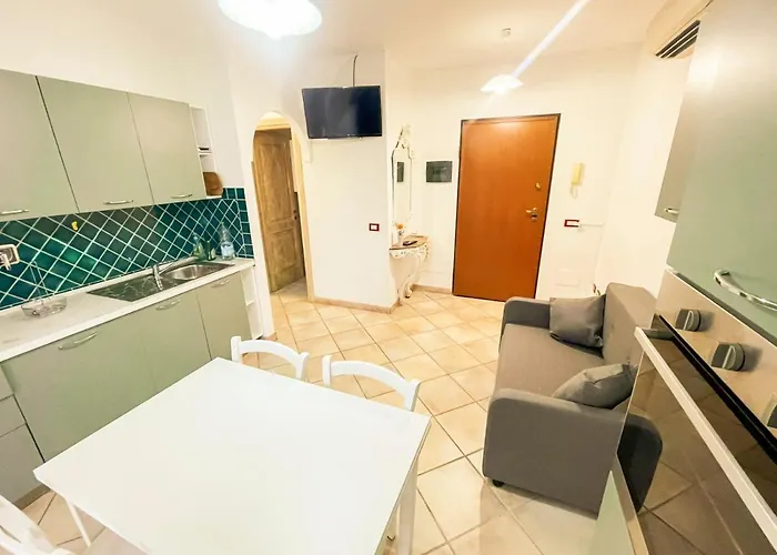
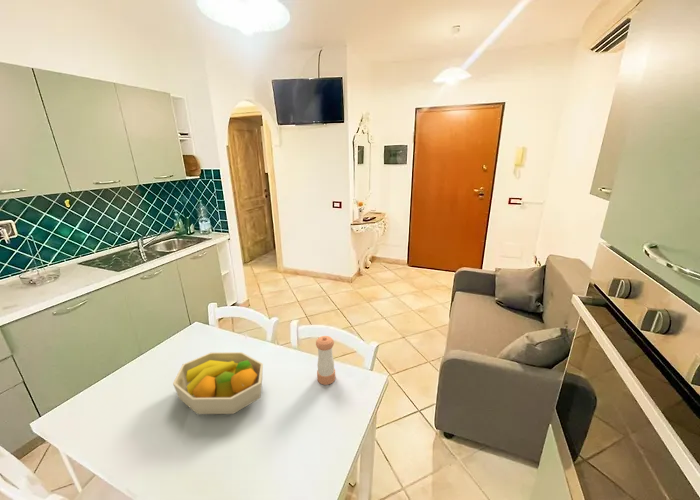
+ pepper shaker (325, 358)
+ fruit bowl (220, 378)
